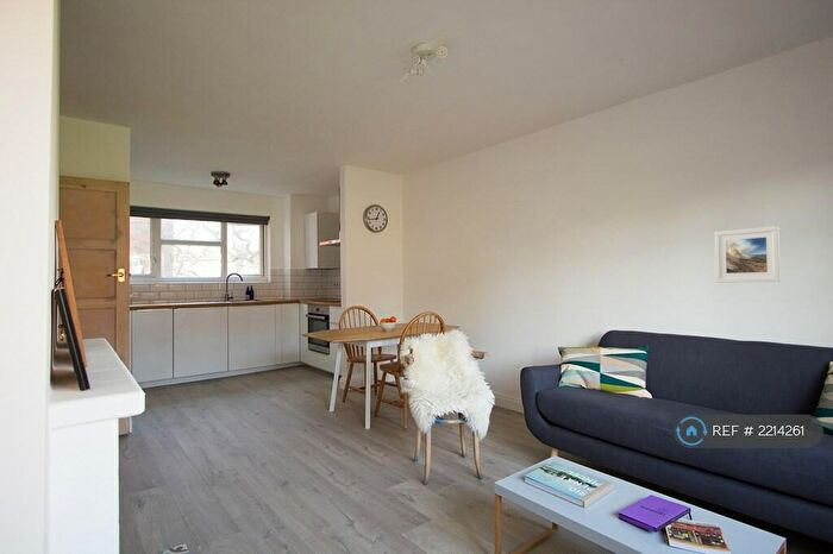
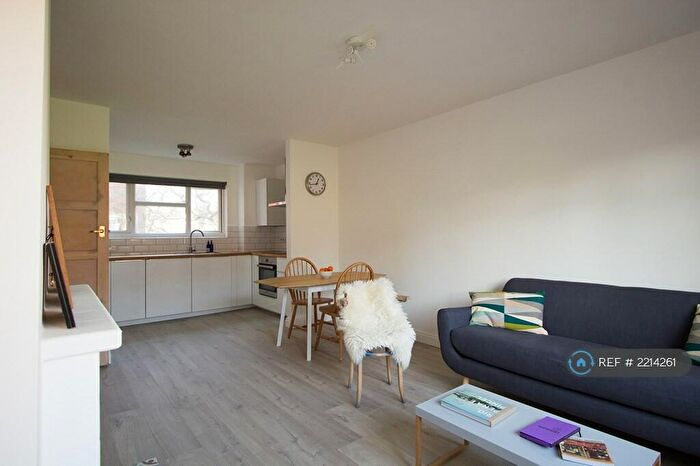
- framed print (745, 256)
